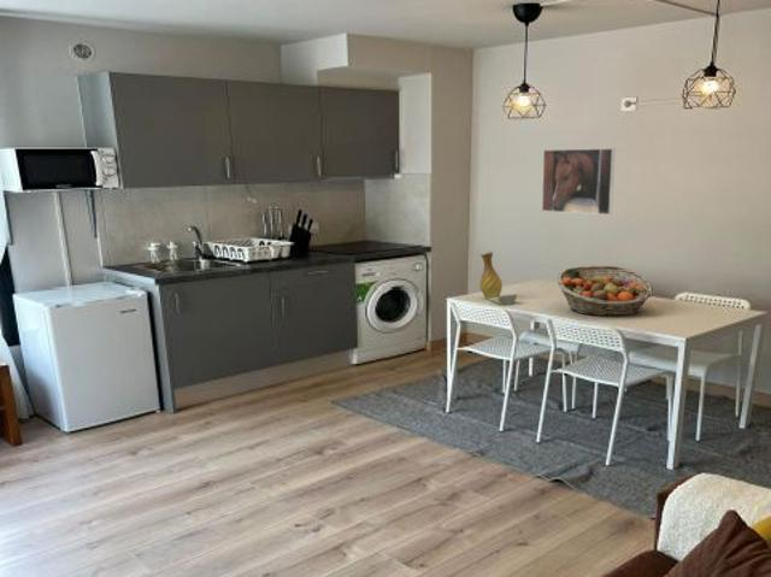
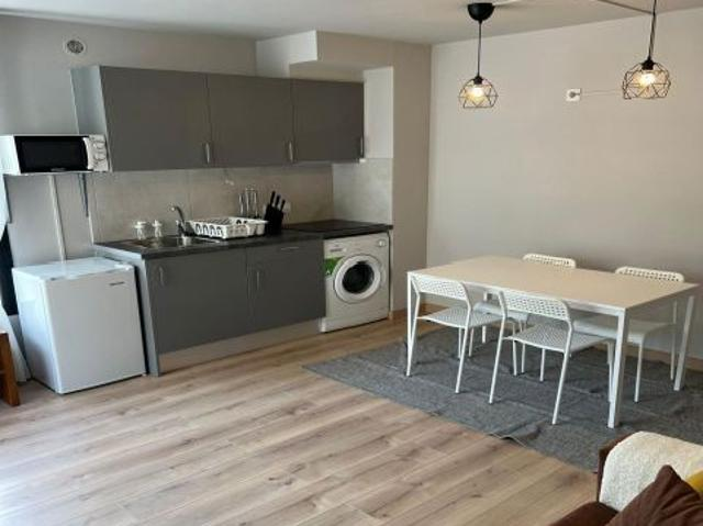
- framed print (576, 181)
- fruit basket (604, 290)
- vase (495, 276)
